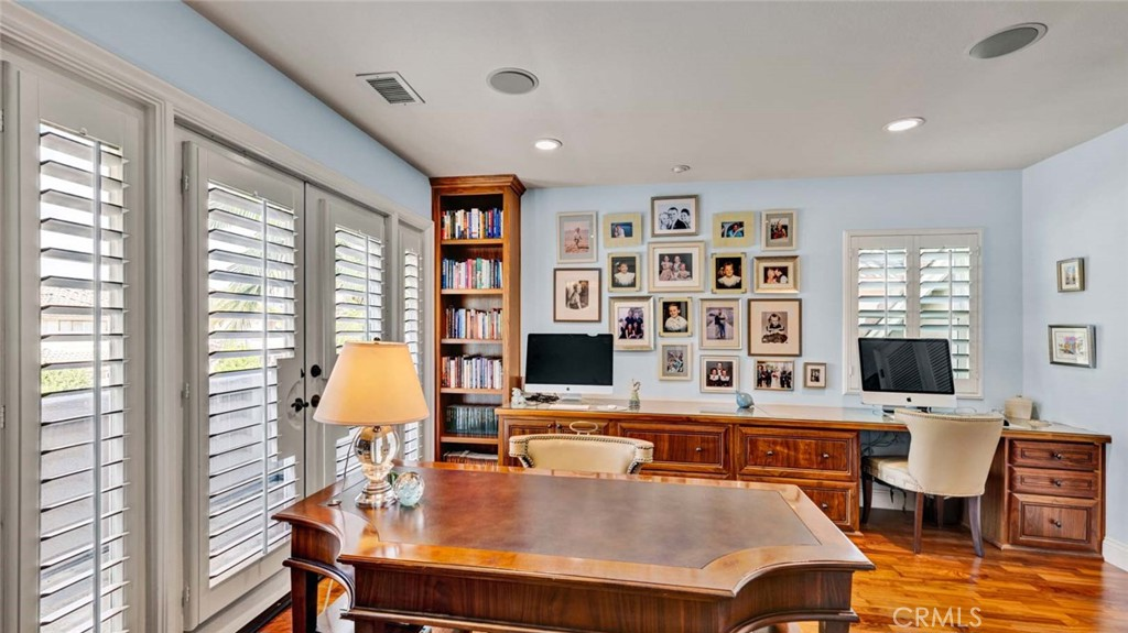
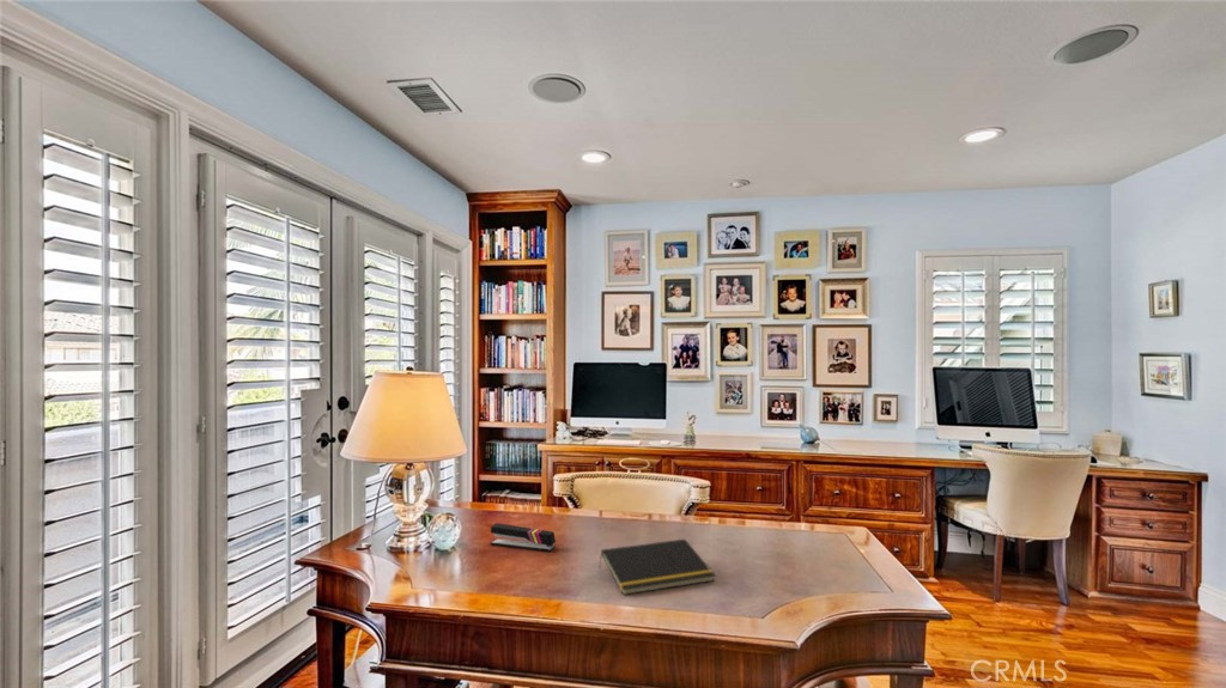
+ stapler (522, 536)
+ notepad (656, 564)
